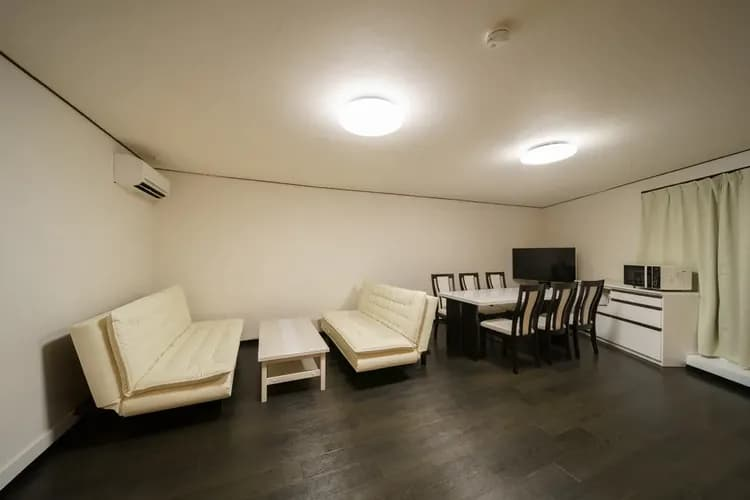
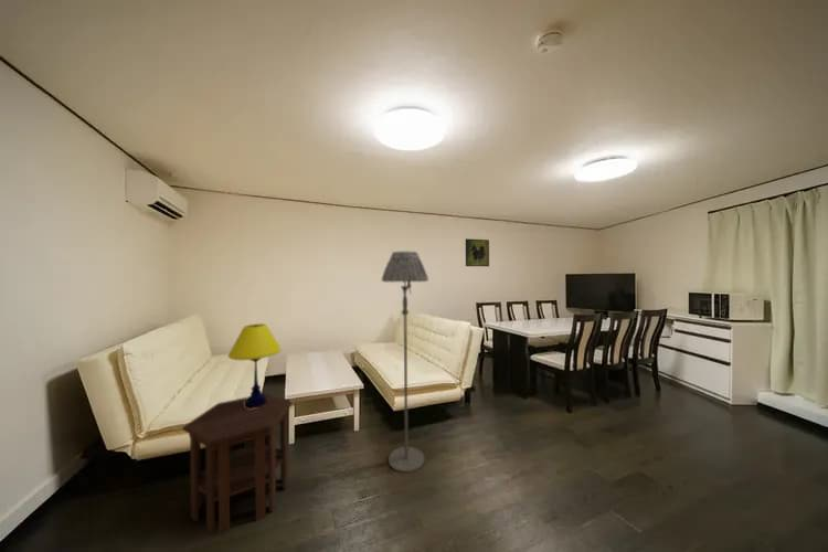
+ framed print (477, 253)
+ floor lamp (405, 355)
+ side table (243, 455)
+ table lamp (255, 363)
